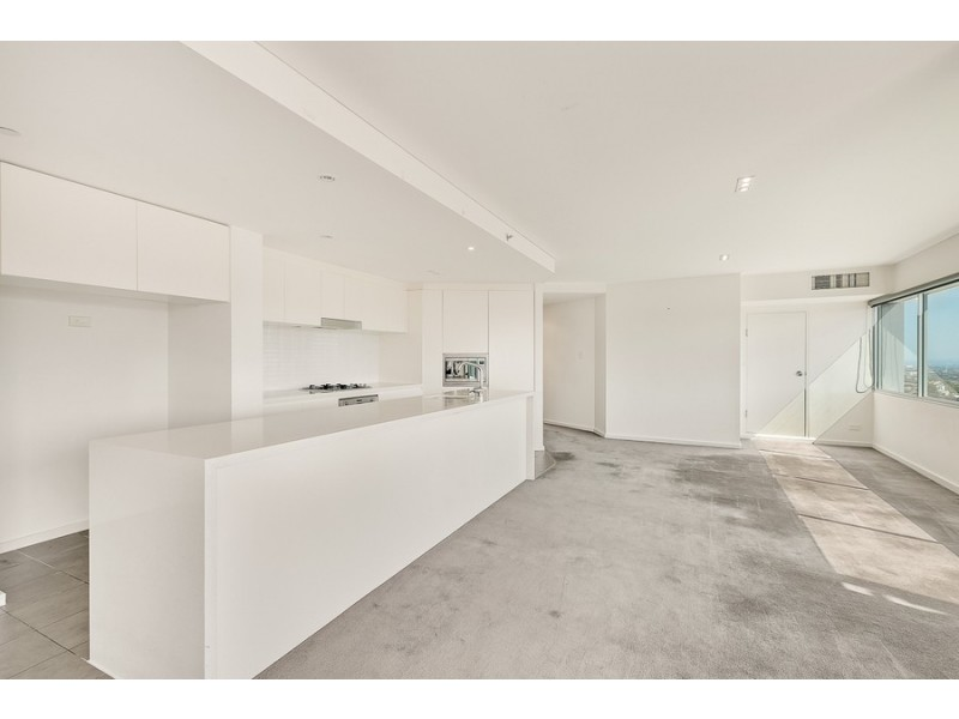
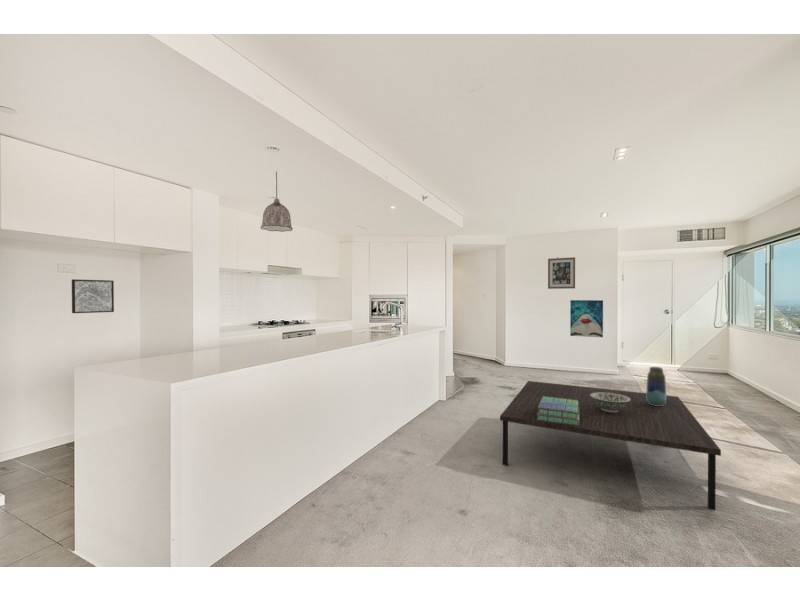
+ wall art (561, 273)
+ wall art (93, 296)
+ pendant lamp (276, 200)
+ coffee table (596, 428)
+ vase (656, 386)
+ wall art (586, 318)
+ stack of books (558, 409)
+ decorative bowl (609, 403)
